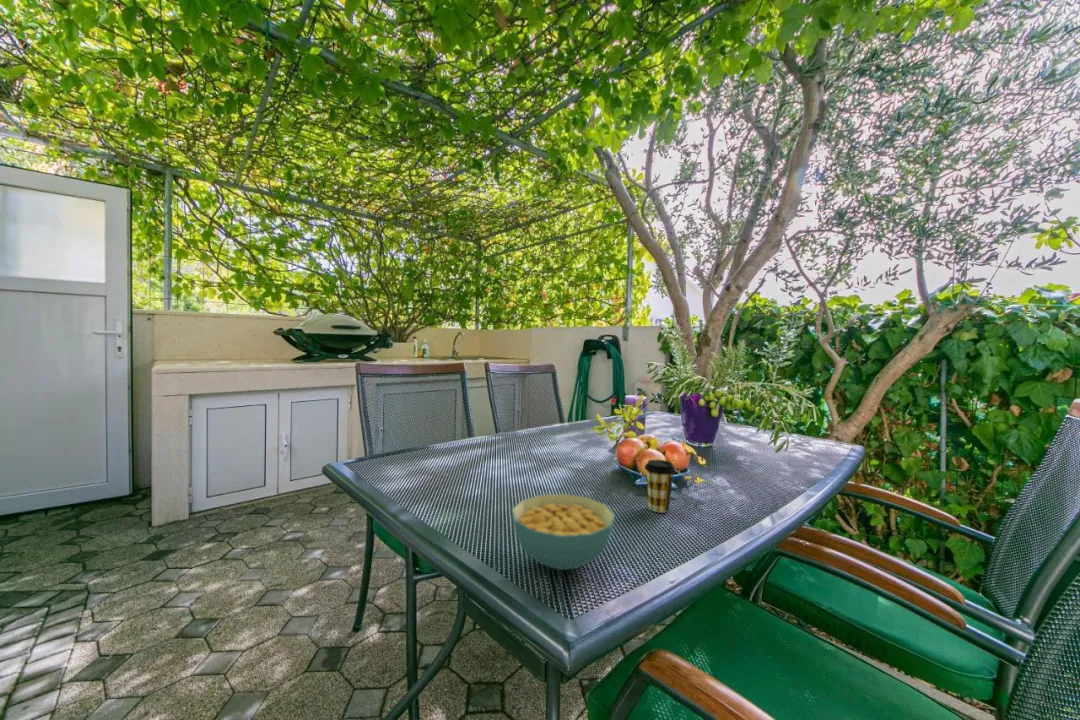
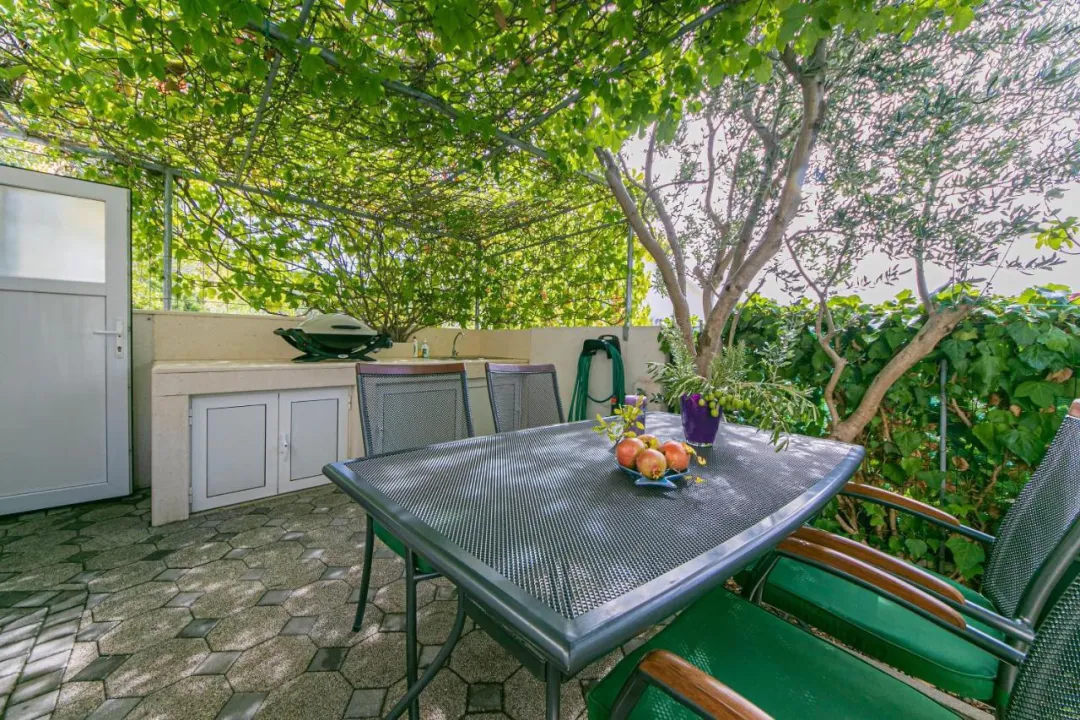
- cereal bowl (562, 537)
- coffee cup (659, 485)
